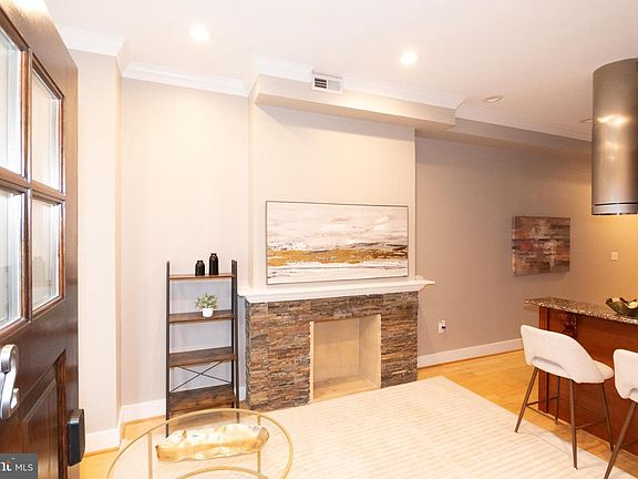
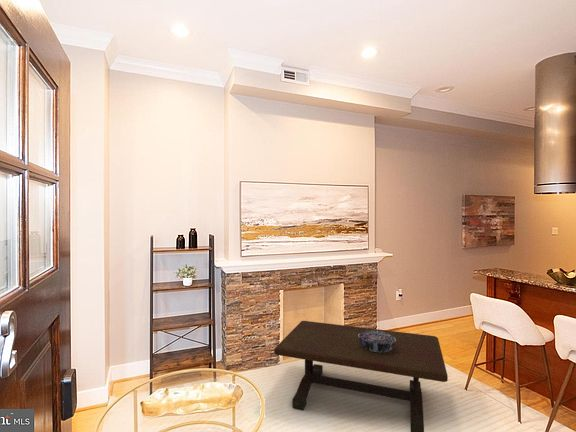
+ decorative bowl (376, 341)
+ coffee table (360, 368)
